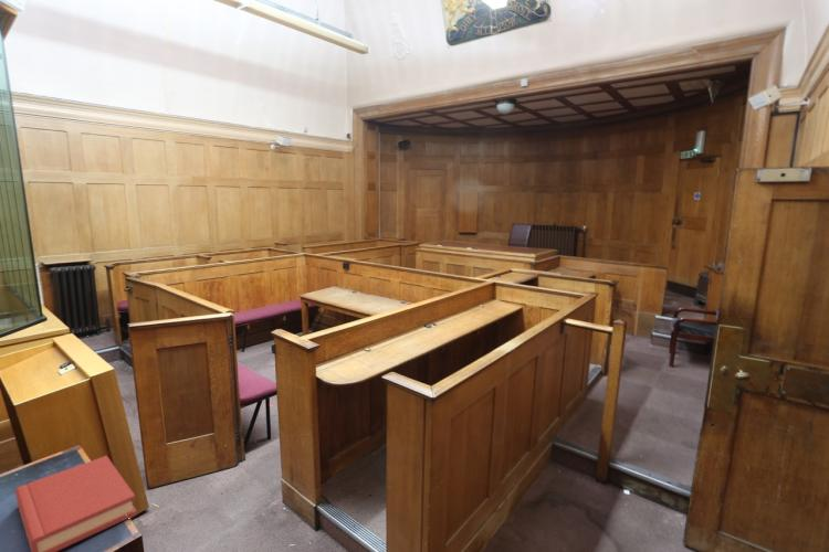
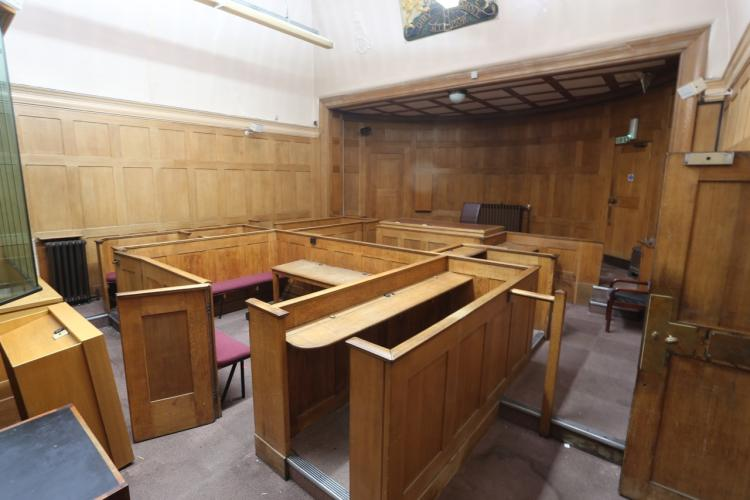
- hardback book (75, 500)
